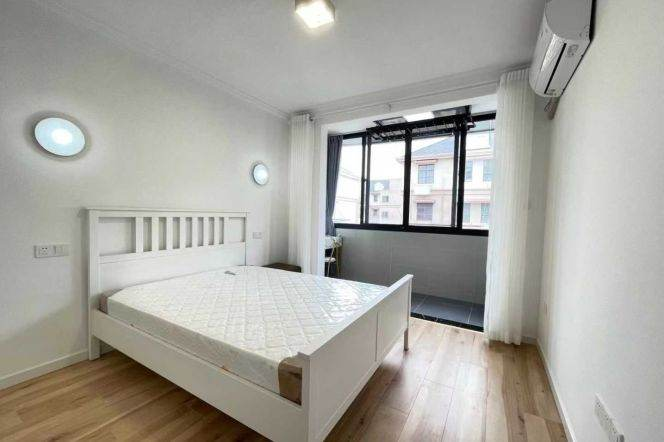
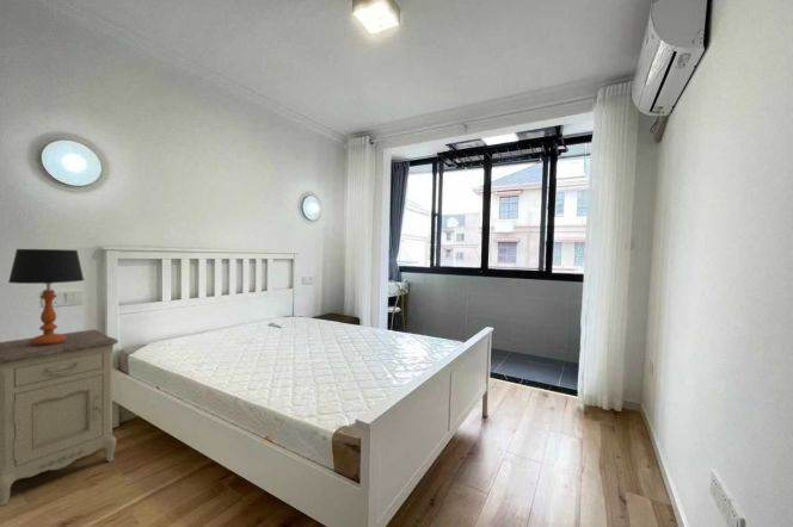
+ table lamp (48, 296)
+ nightstand (55, 407)
